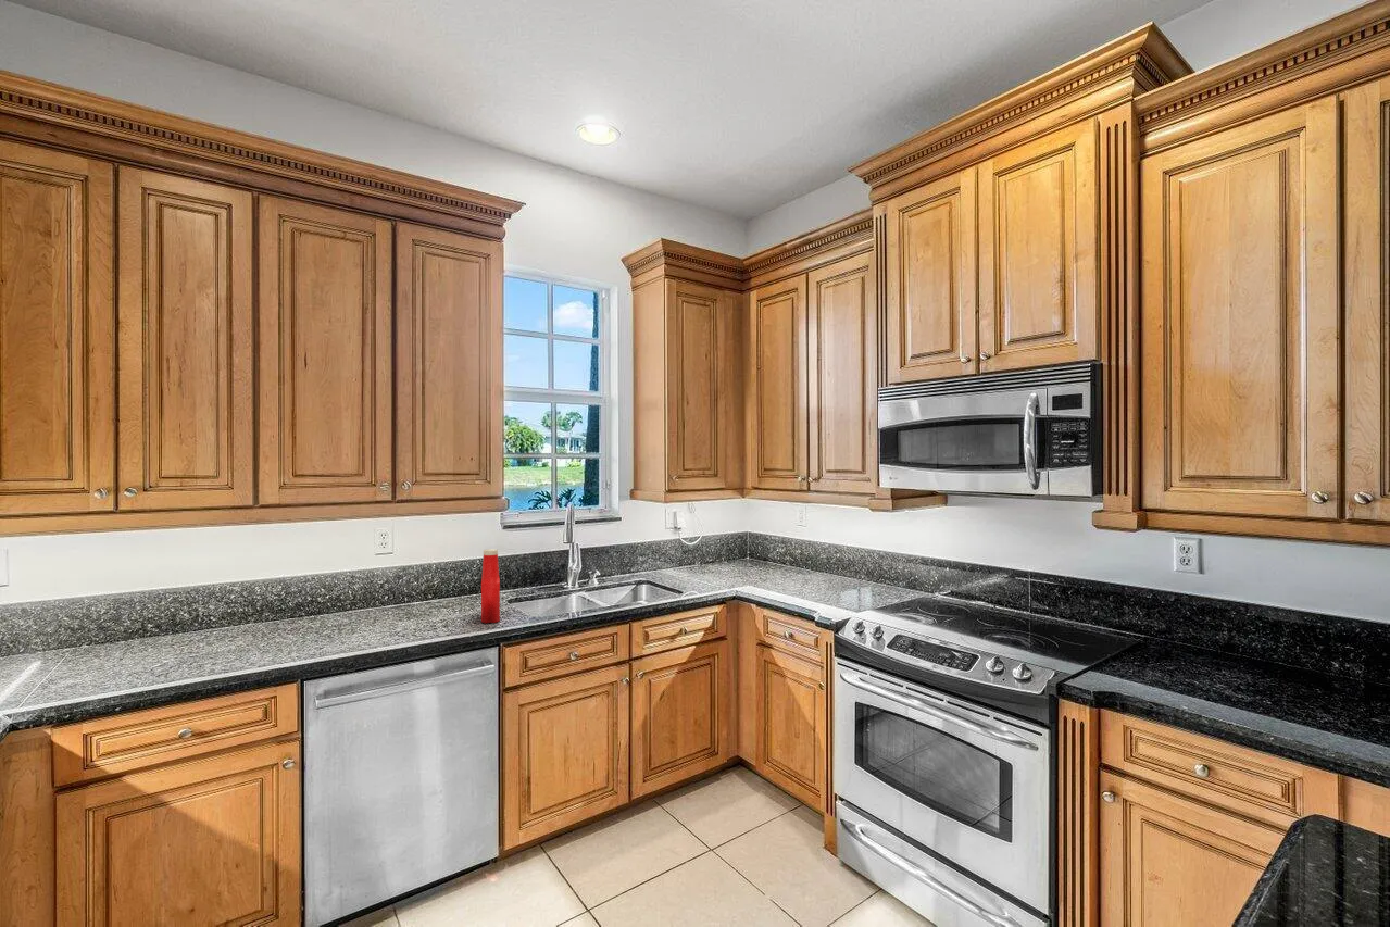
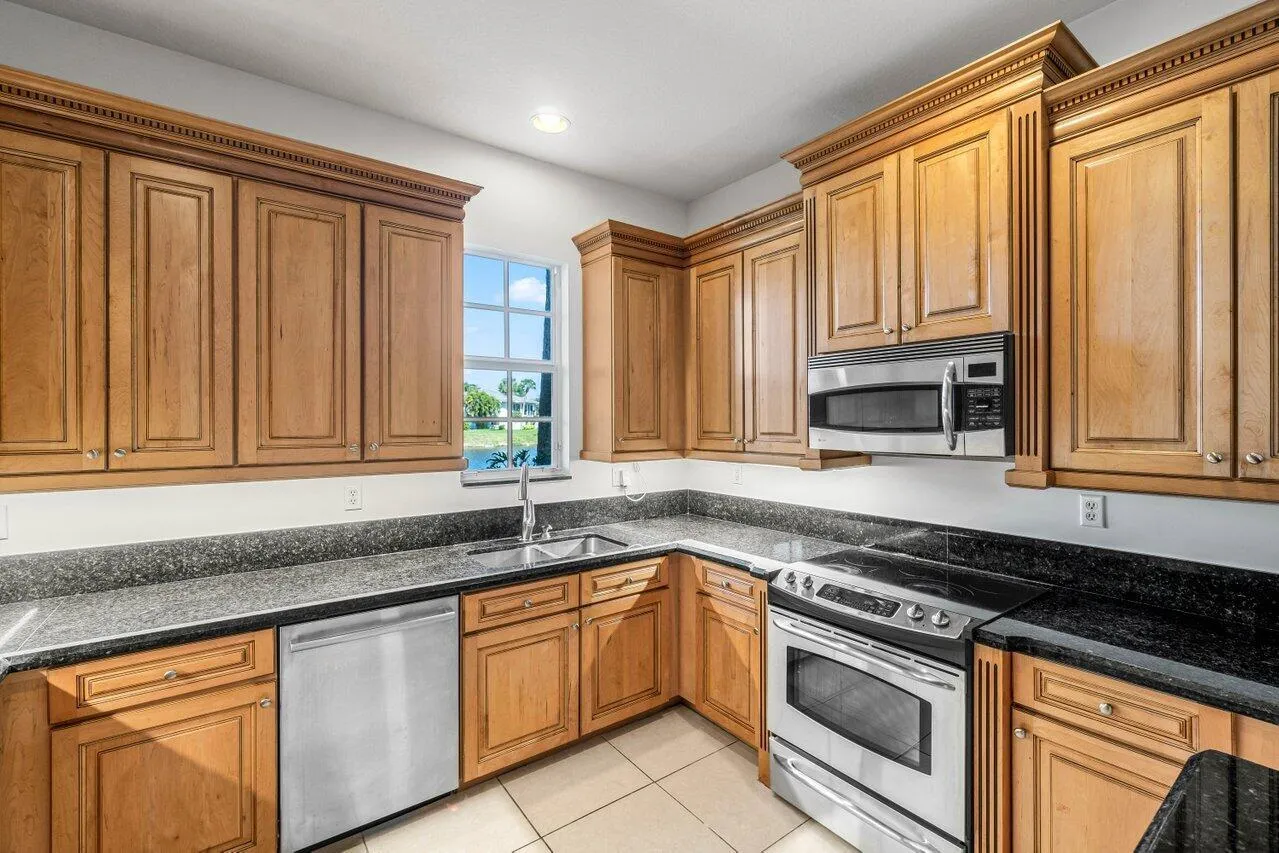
- soap bottle (490, 584)
